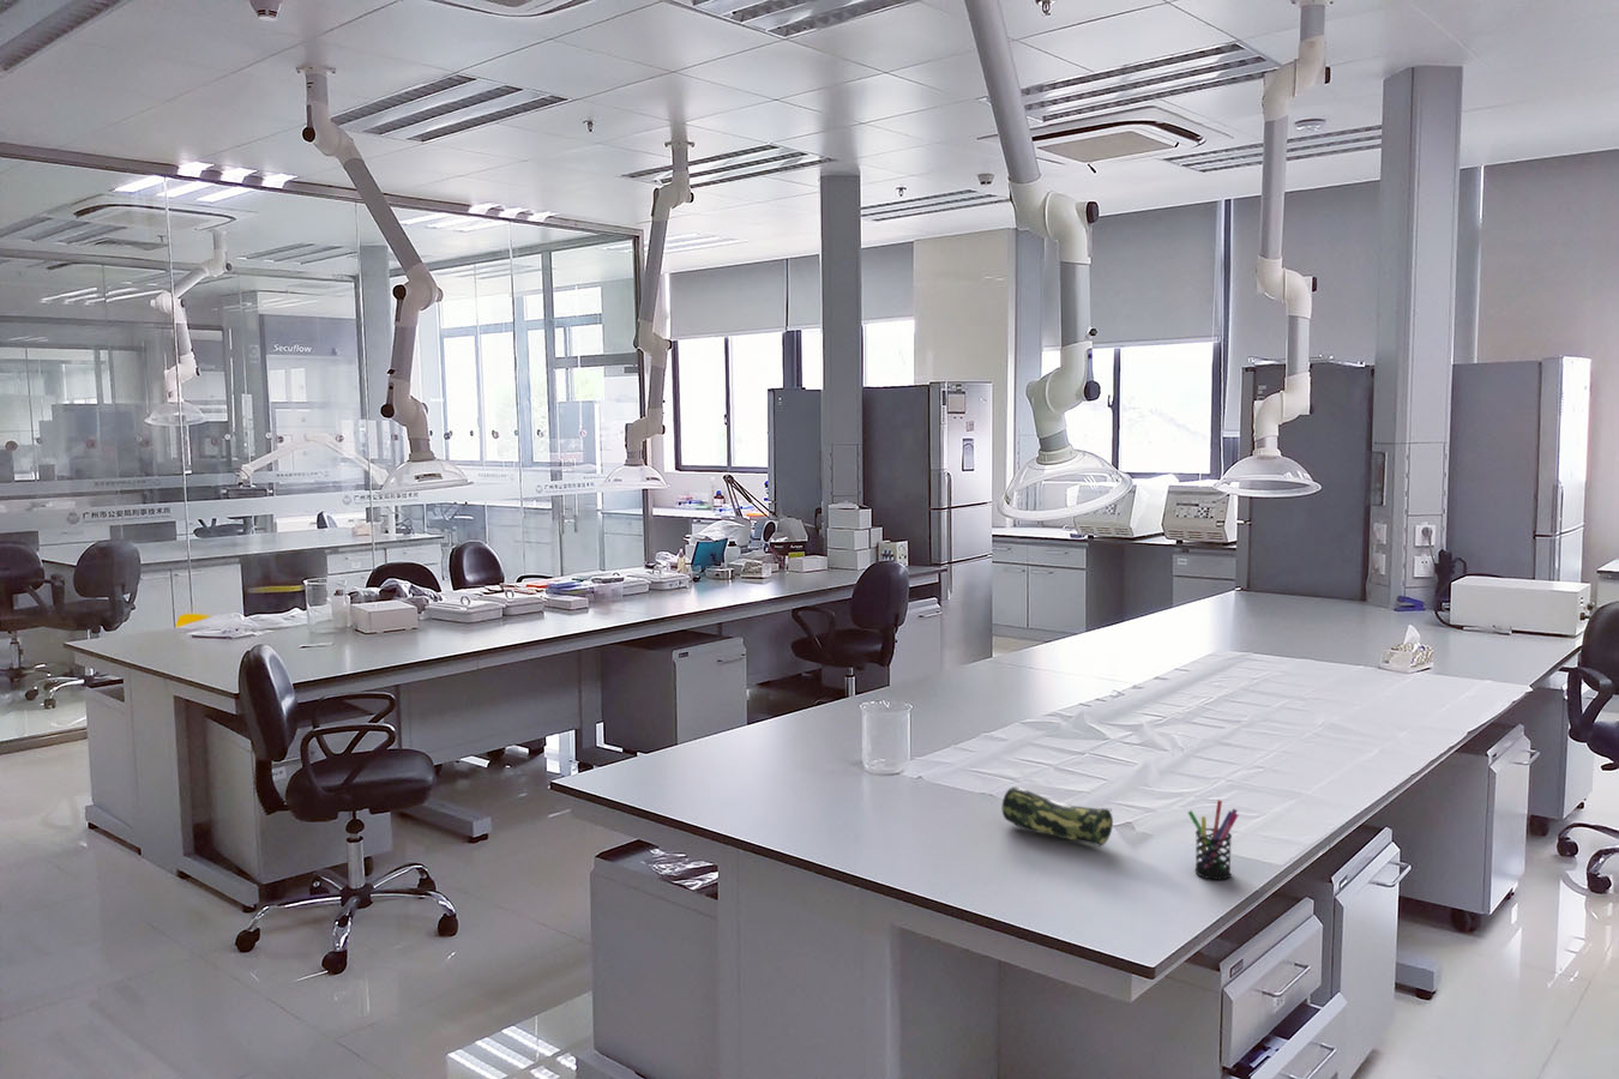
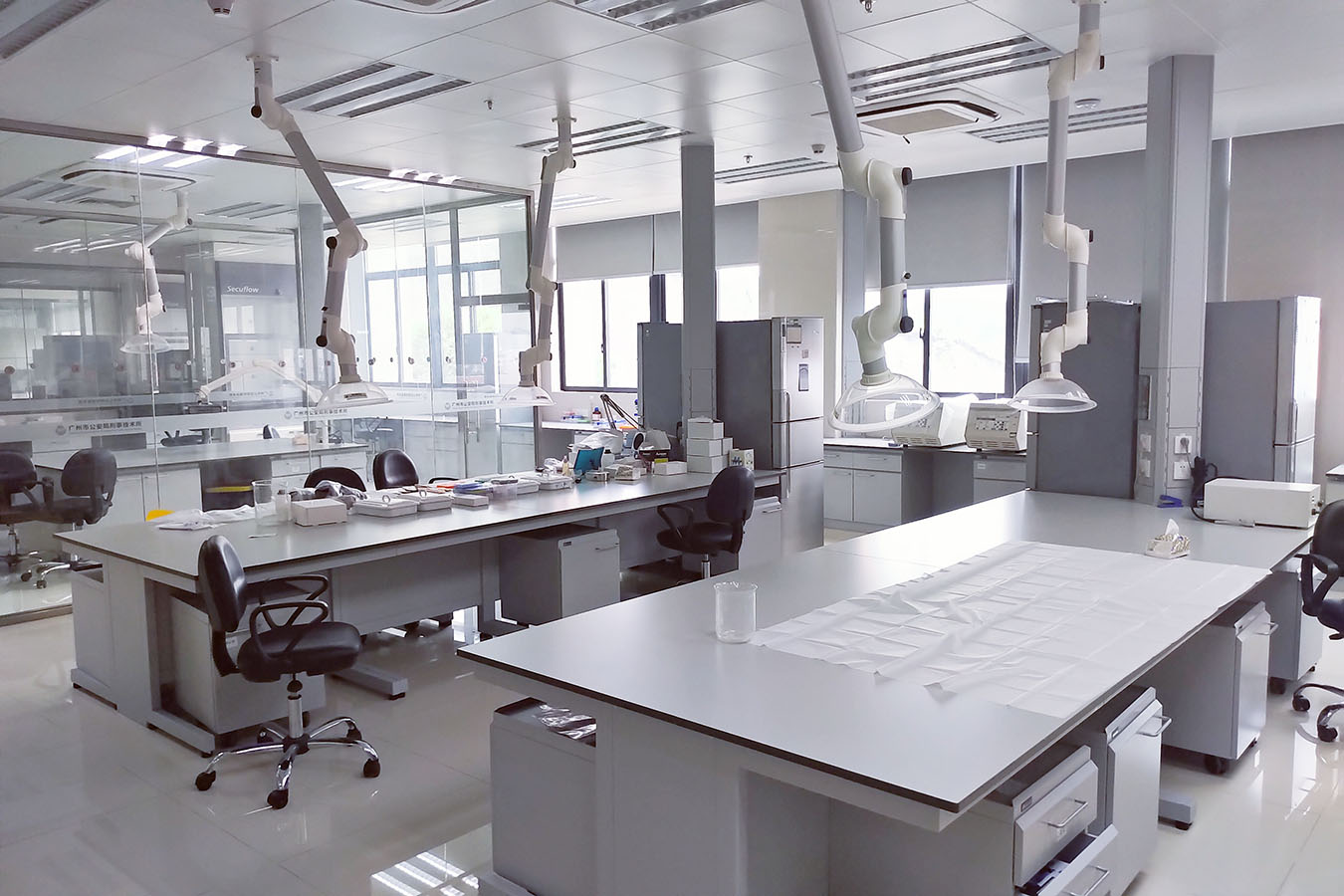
- pen holder (1211, 837)
- pencil case (1058, 816)
